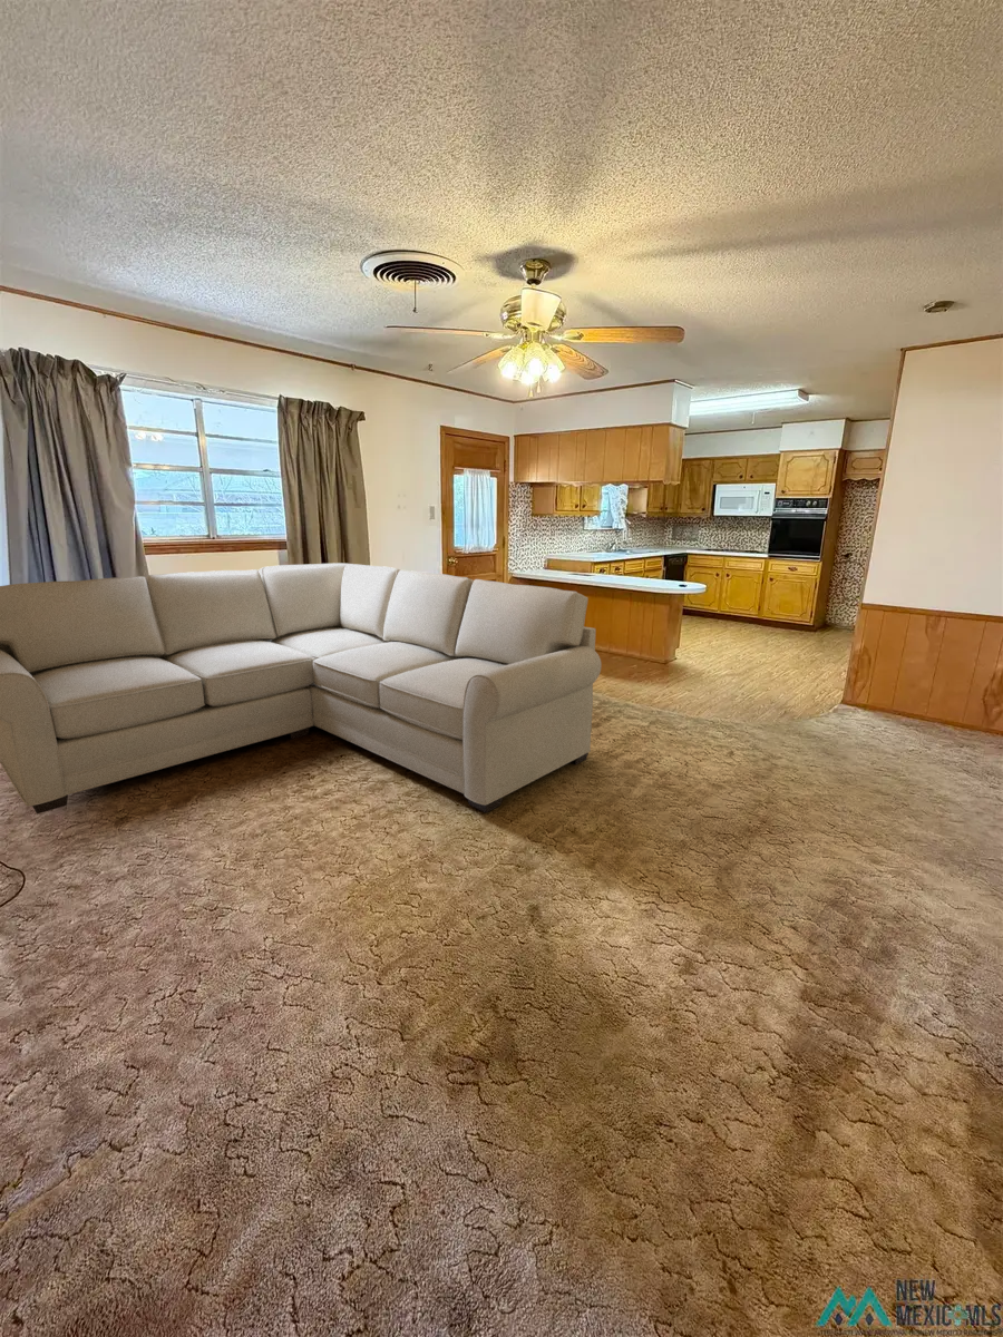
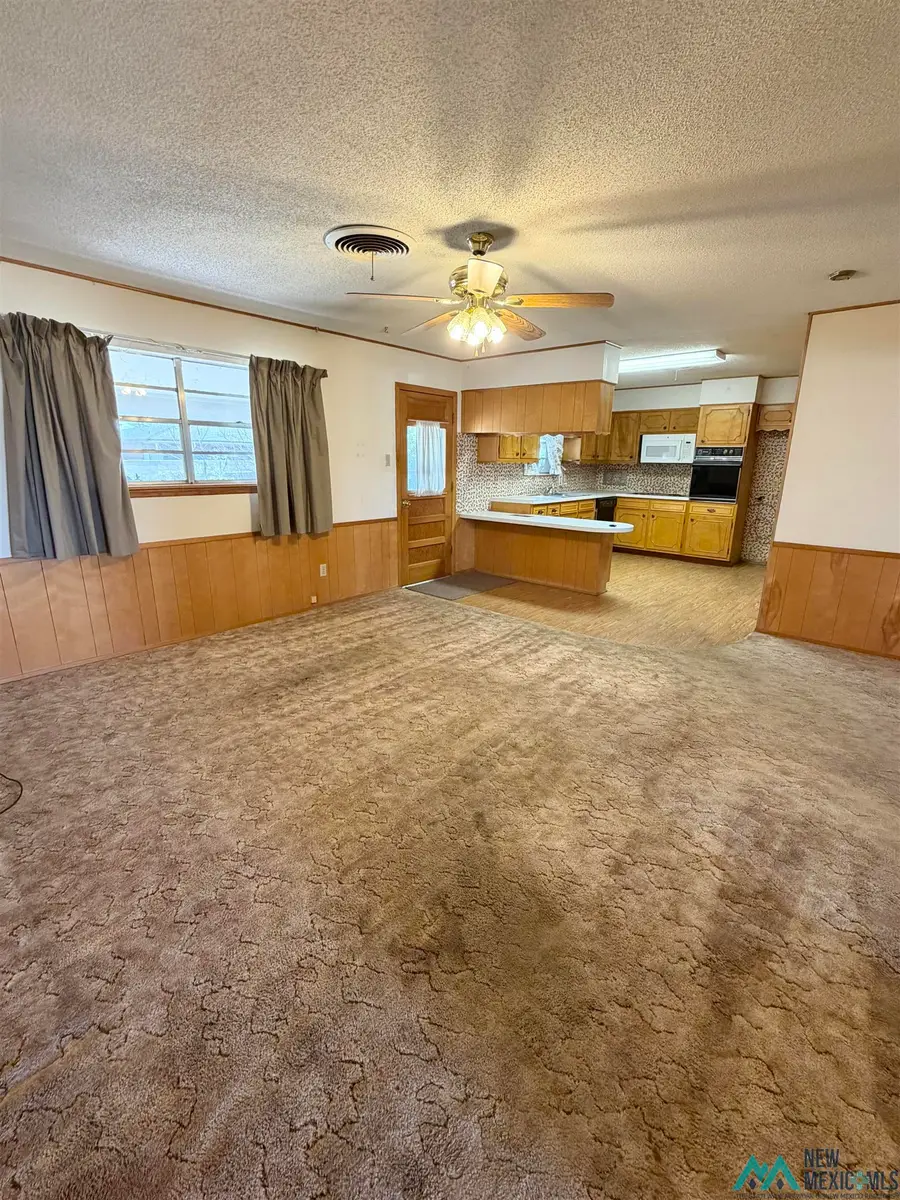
- sofa (290, 677)
